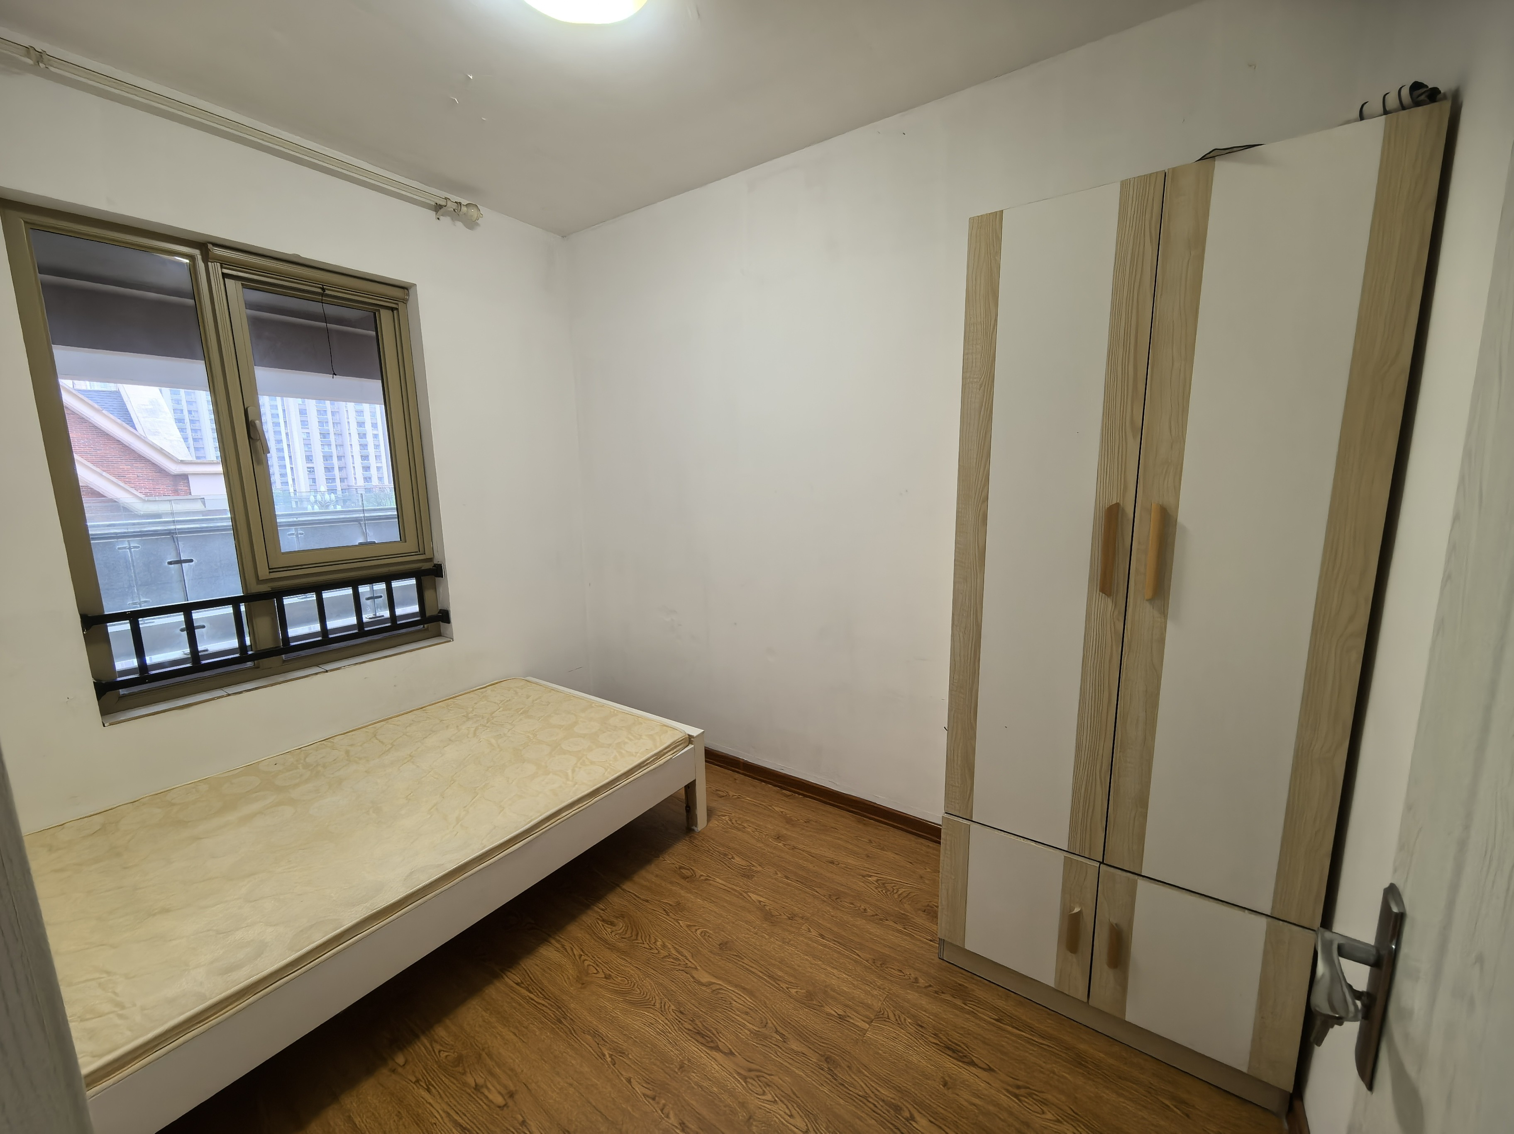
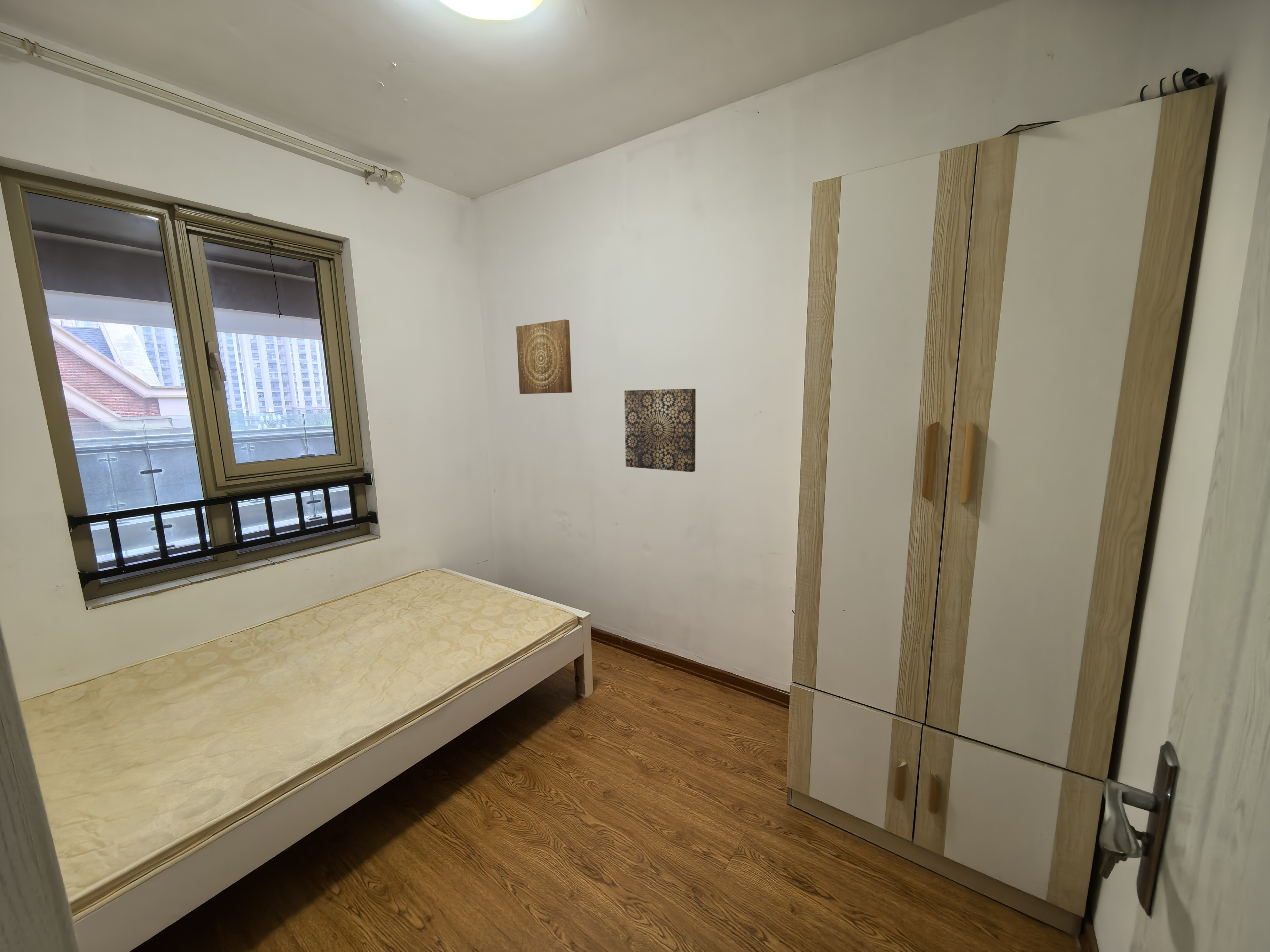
+ wall art (659, 430)
+ wall art (543, 358)
